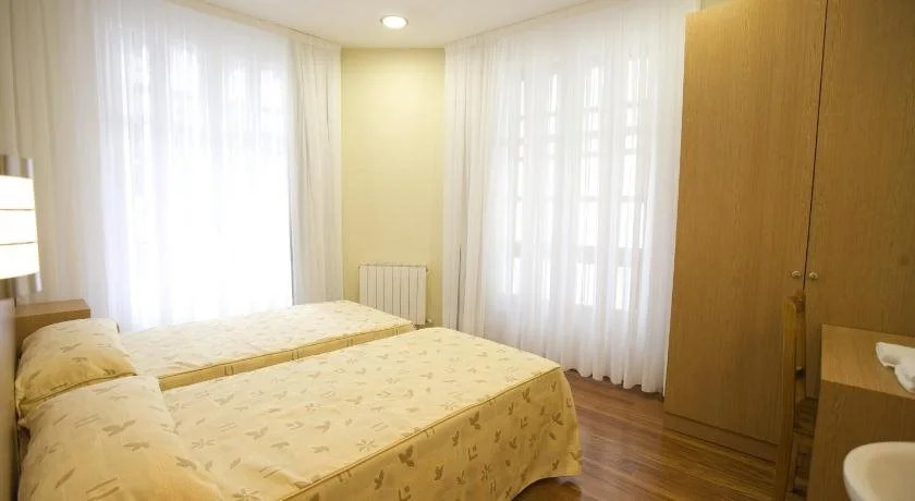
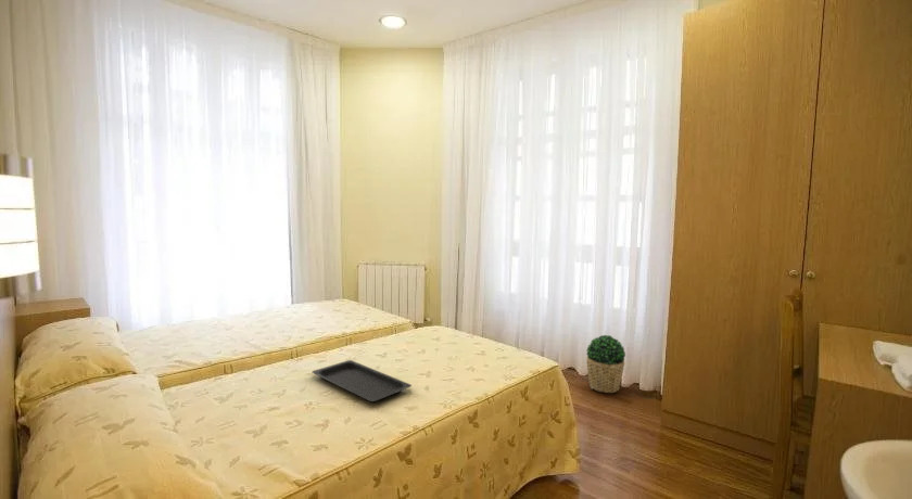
+ potted plant (605, 361)
+ serving tray (359, 381)
